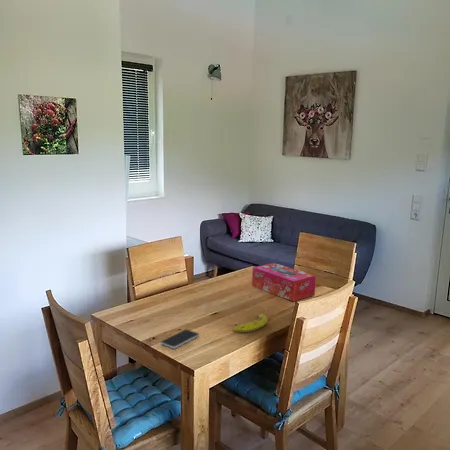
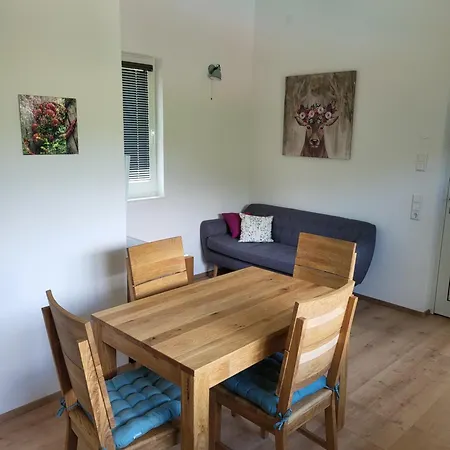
- fruit (250, 322)
- smartphone (180, 338)
- tissue box (282, 280)
